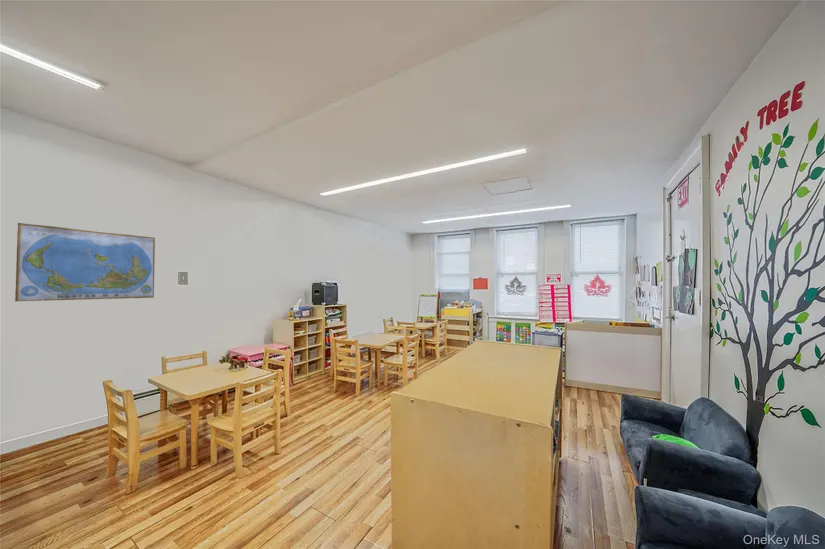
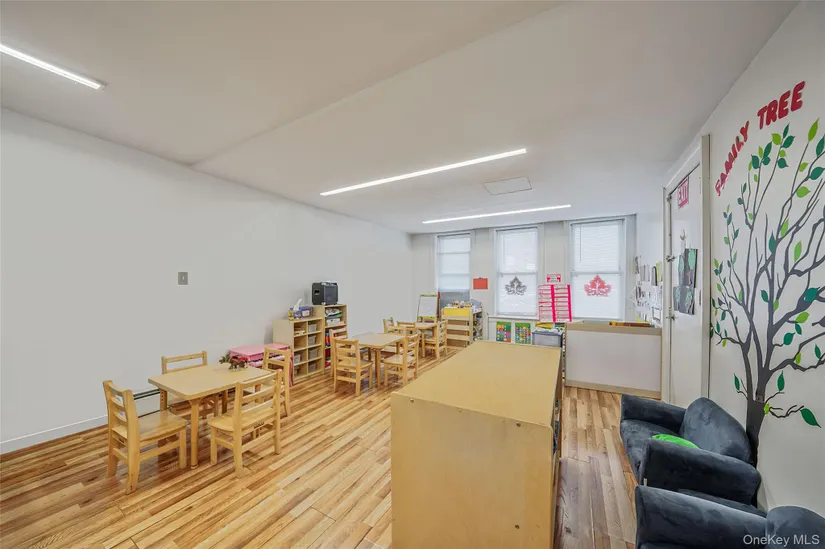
- world map (95, 265)
